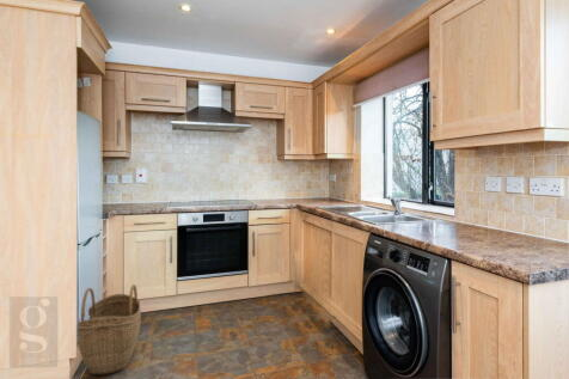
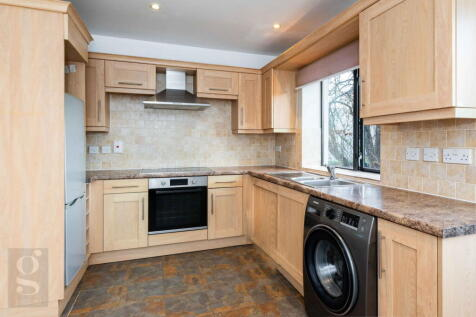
- woven basket (111, 324)
